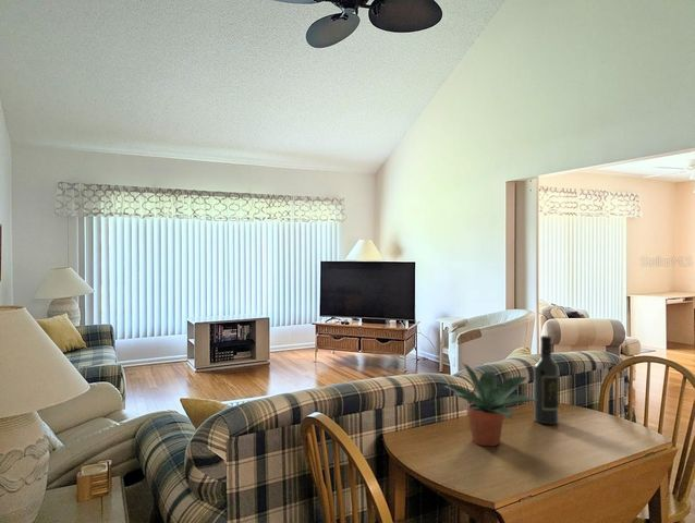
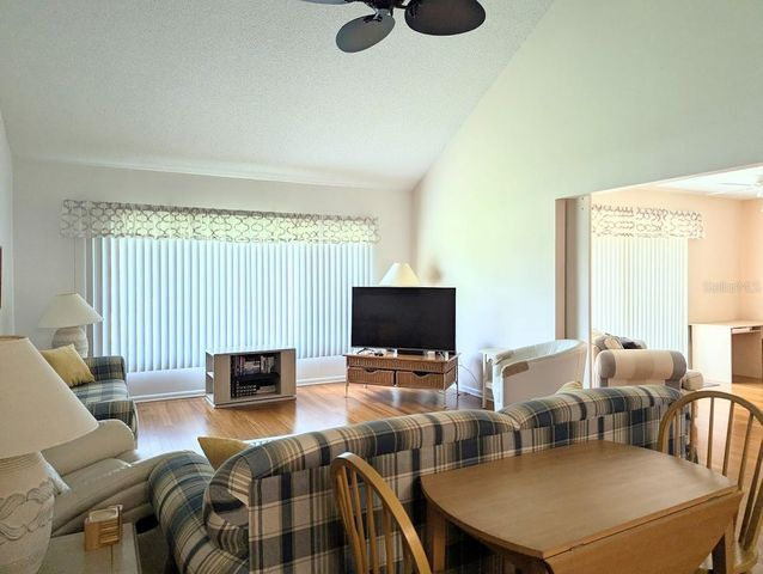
- potted plant (487, 402)
- wine bottle (546, 378)
